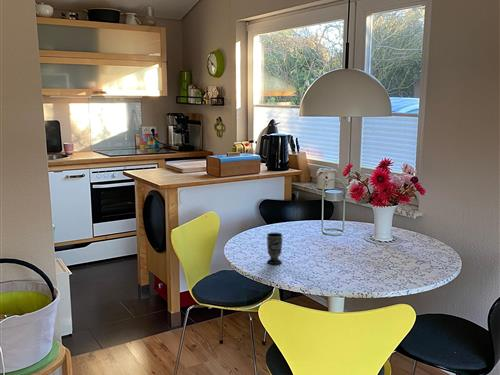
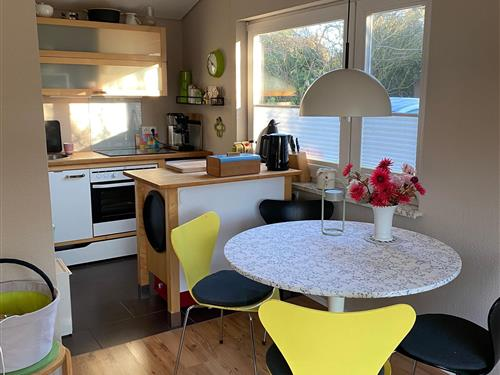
- cup (274, 248)
